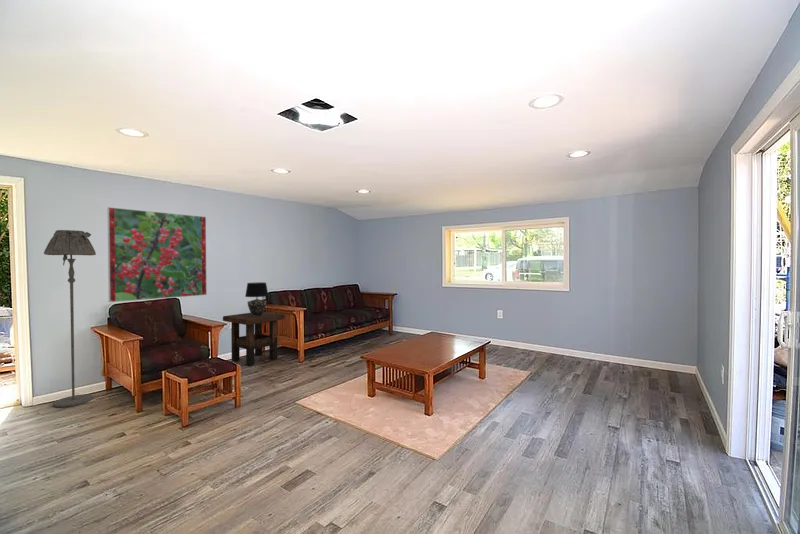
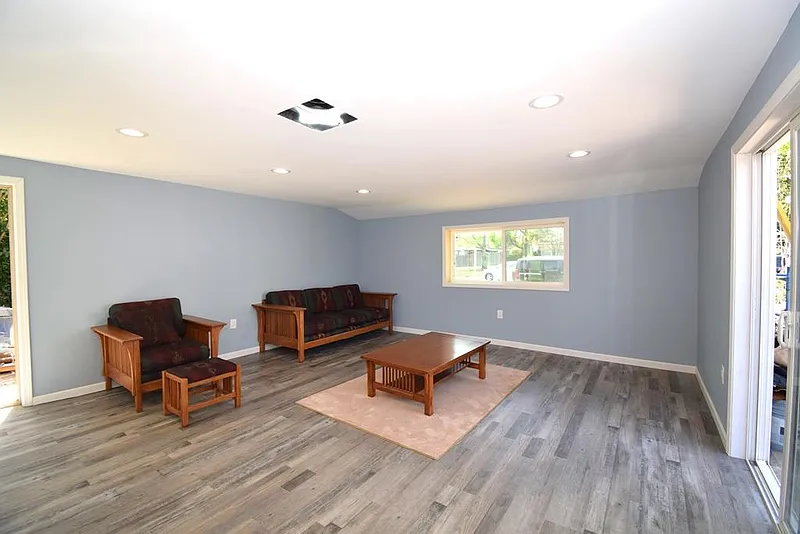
- table lamp (256, 299)
- side table (254, 337)
- floor lamp (71, 316)
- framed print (161, 255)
